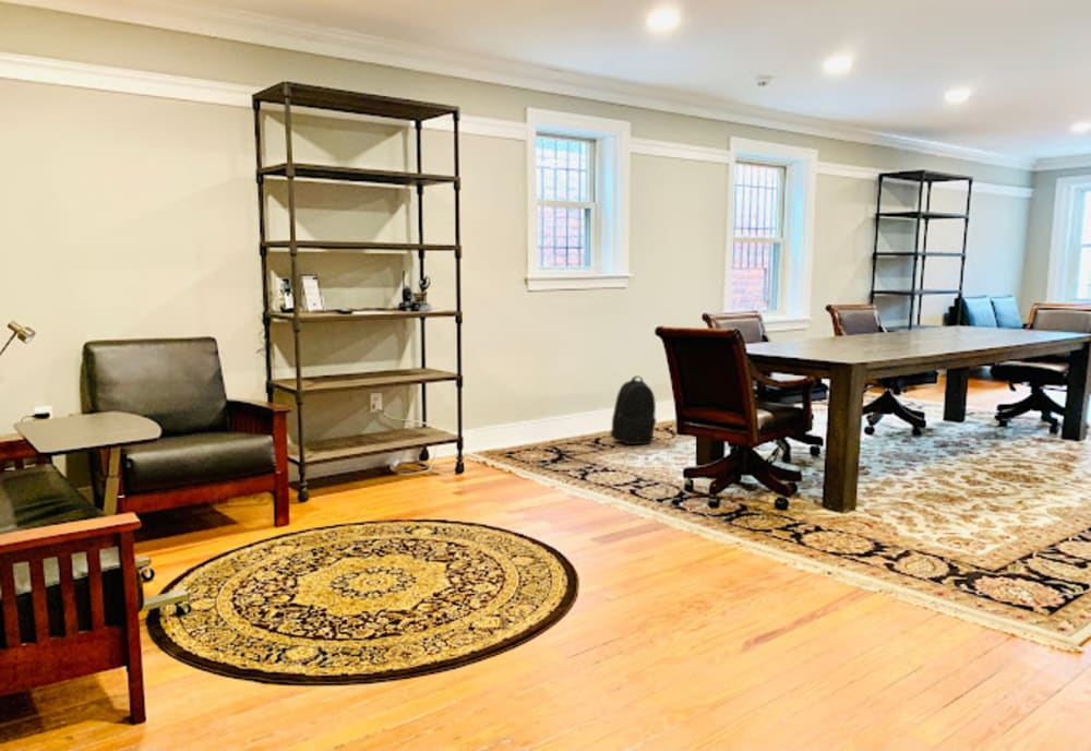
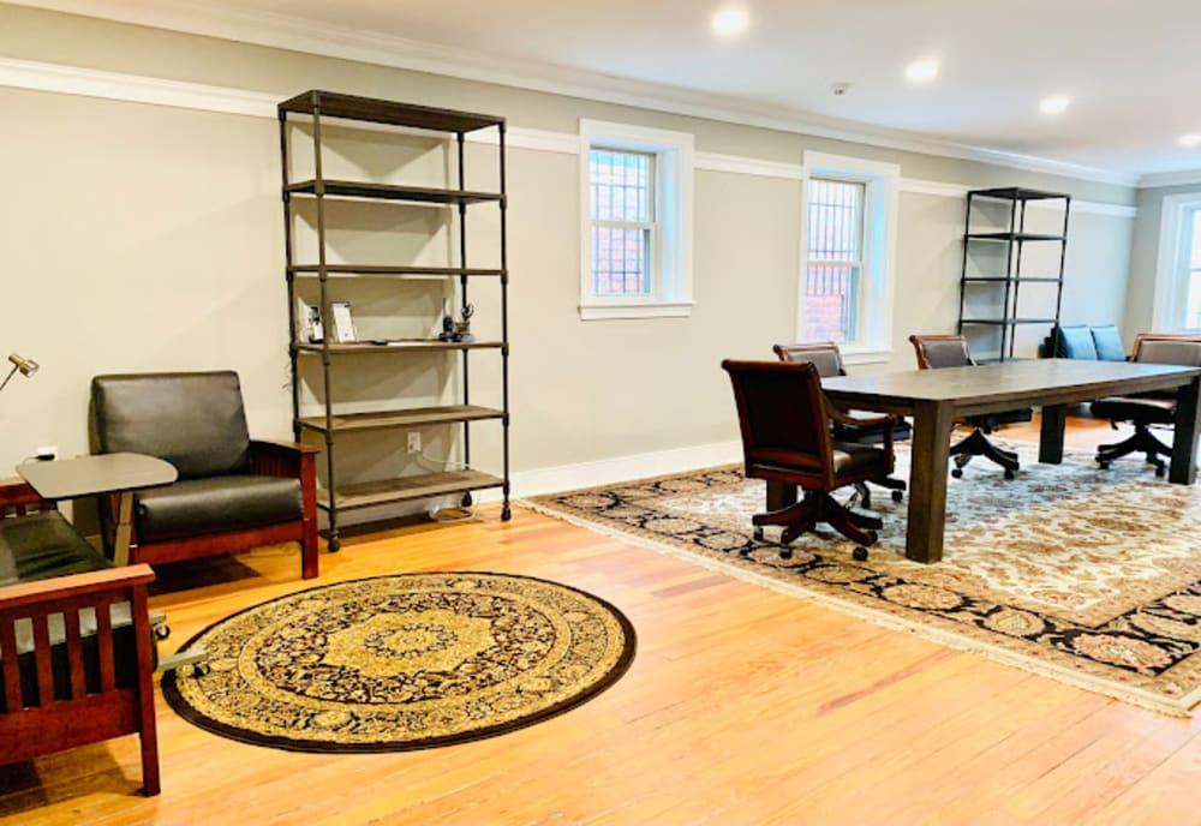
- backpack (635, 408)
